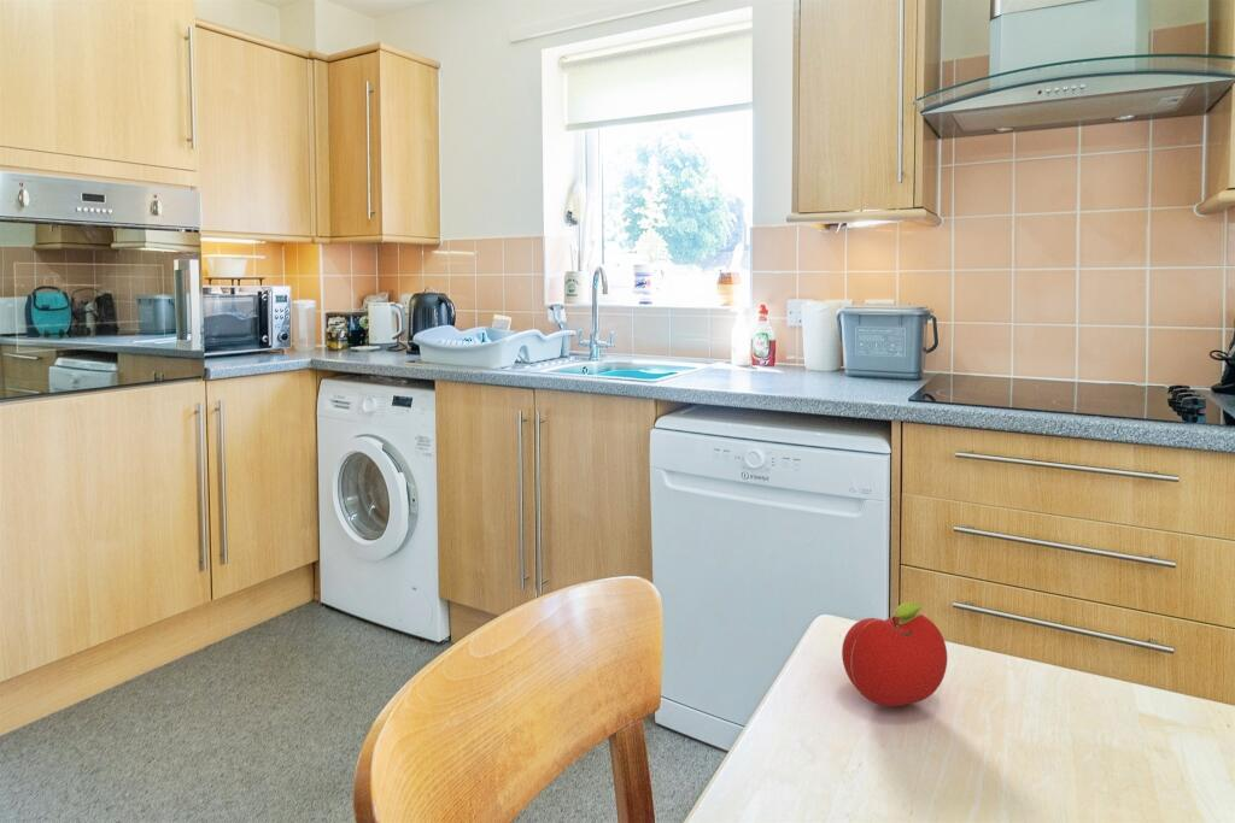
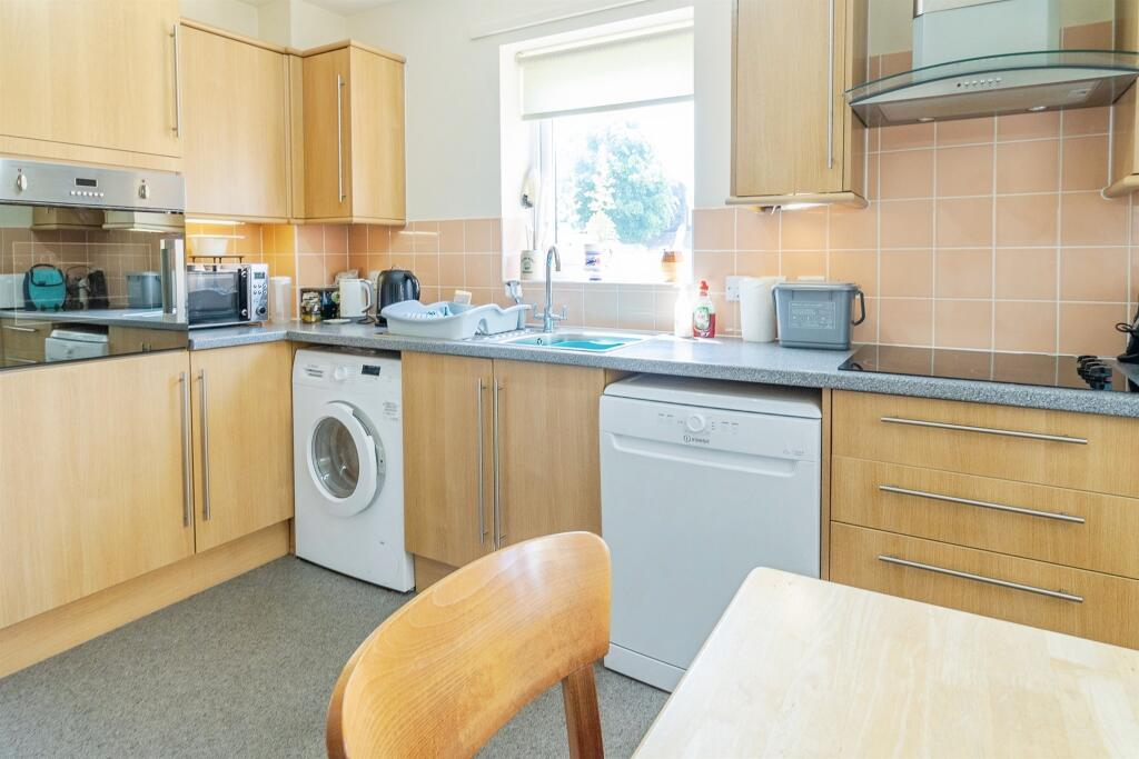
- fruit (894, 652)
